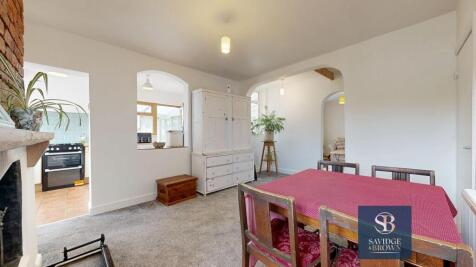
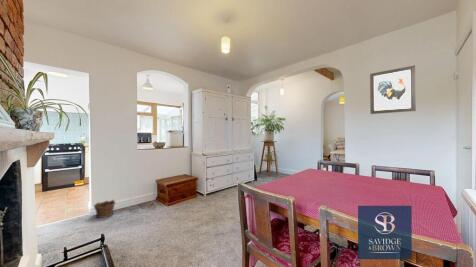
+ clay pot (104, 206)
+ wall art (391, 91)
